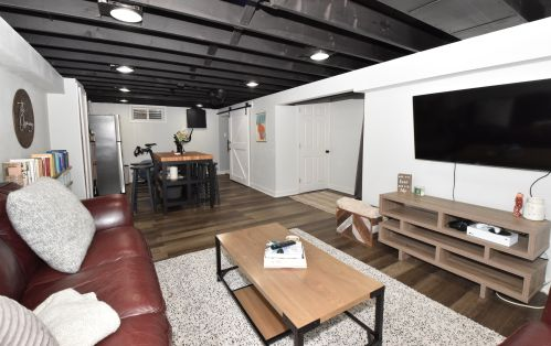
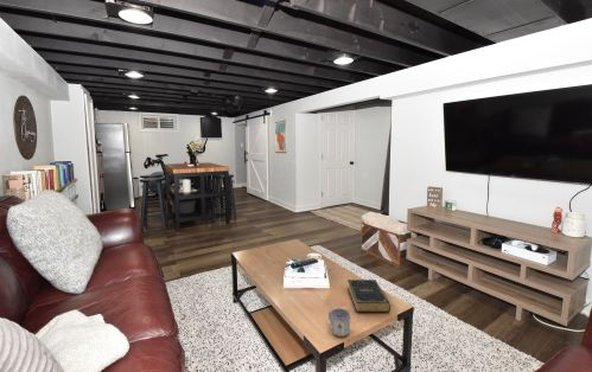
+ book (367, 294)
+ mug (337, 320)
